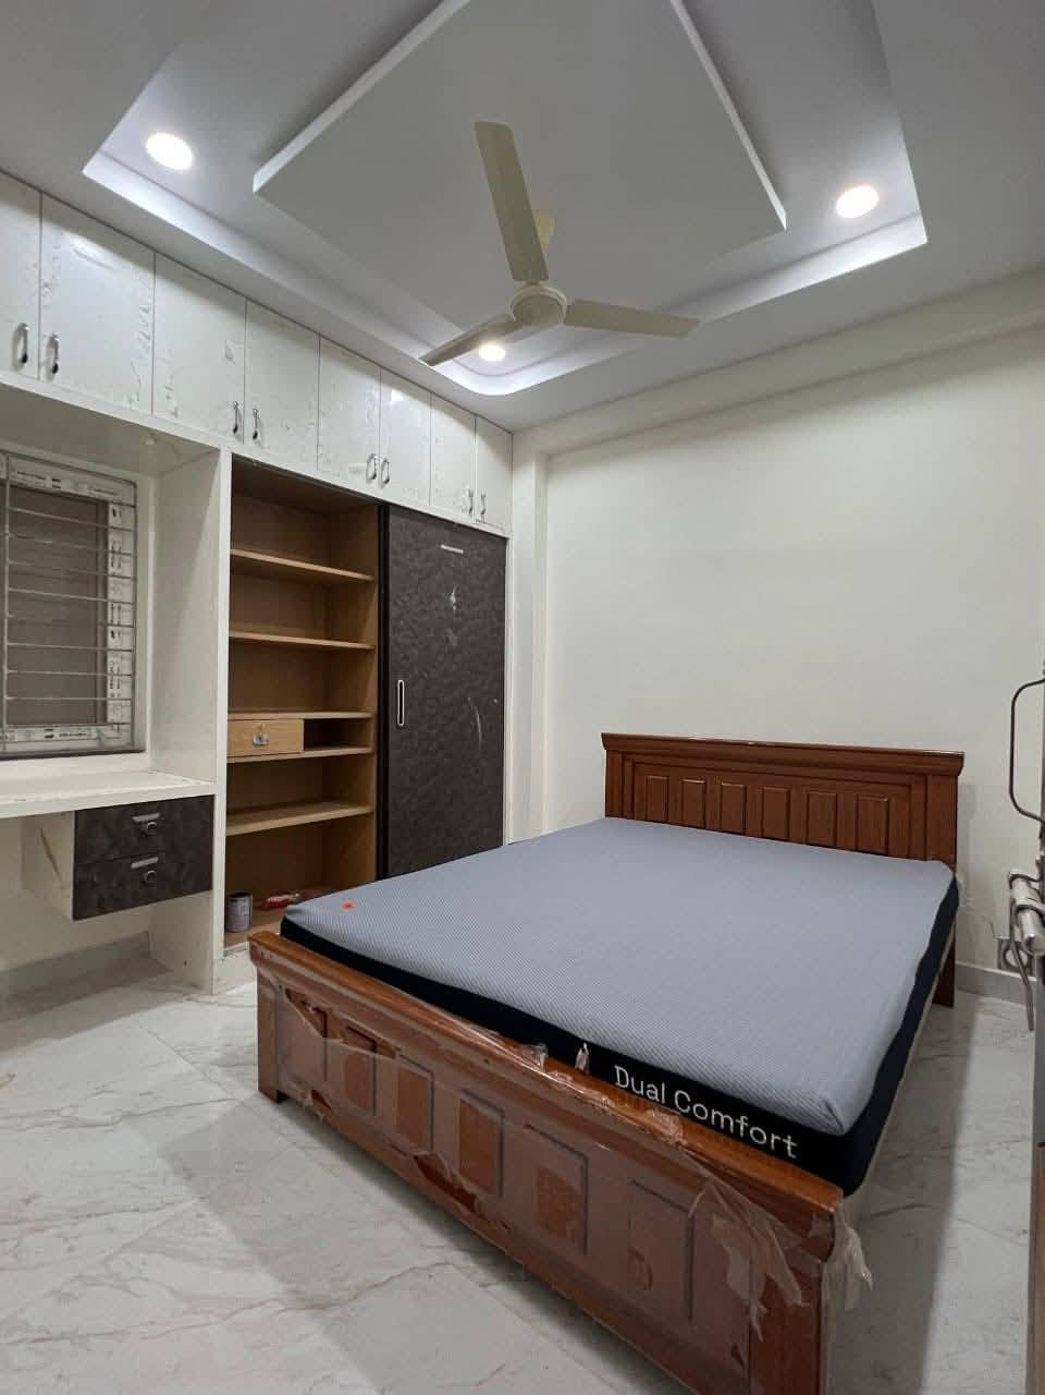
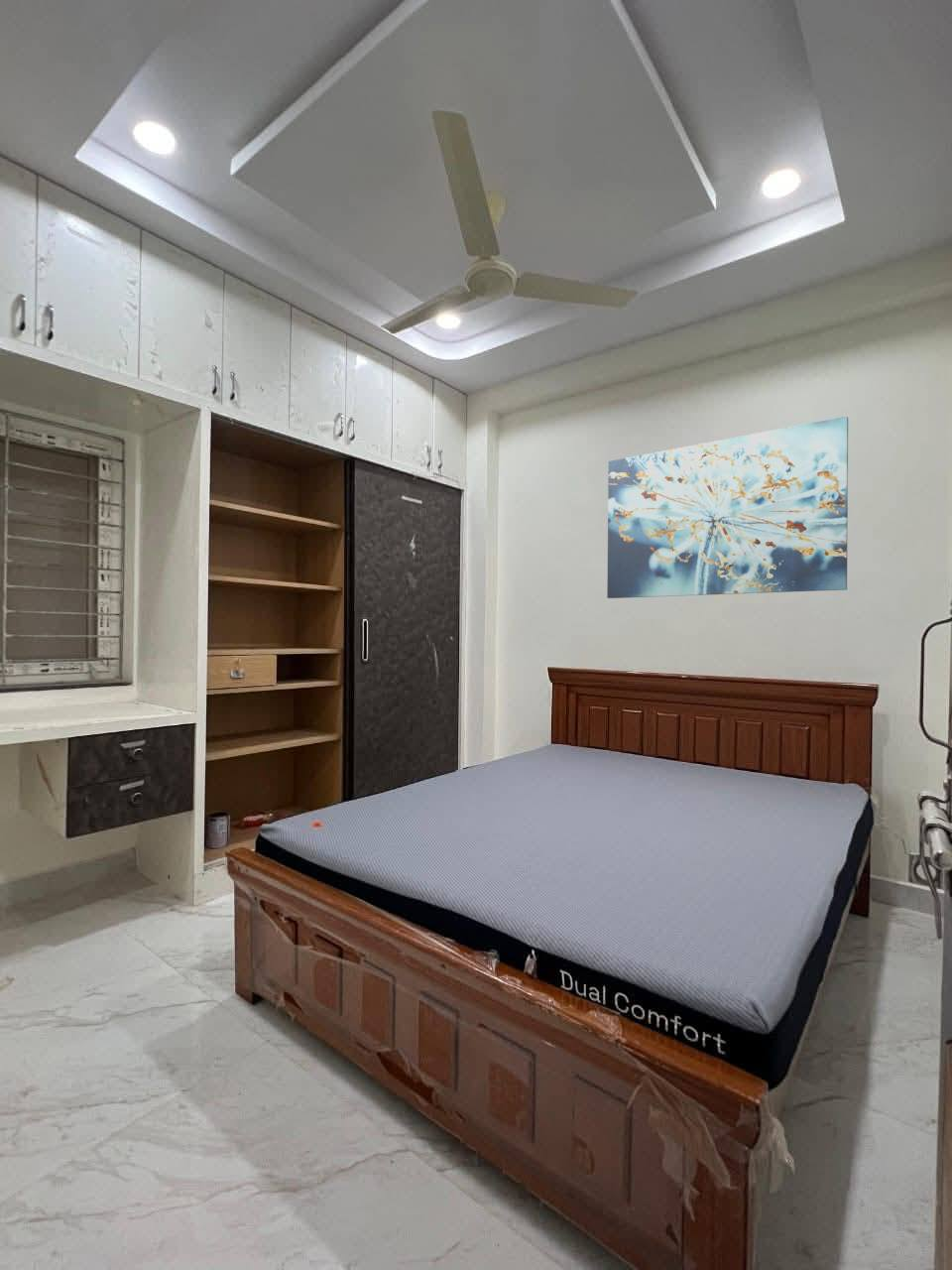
+ wall art (714, 518)
